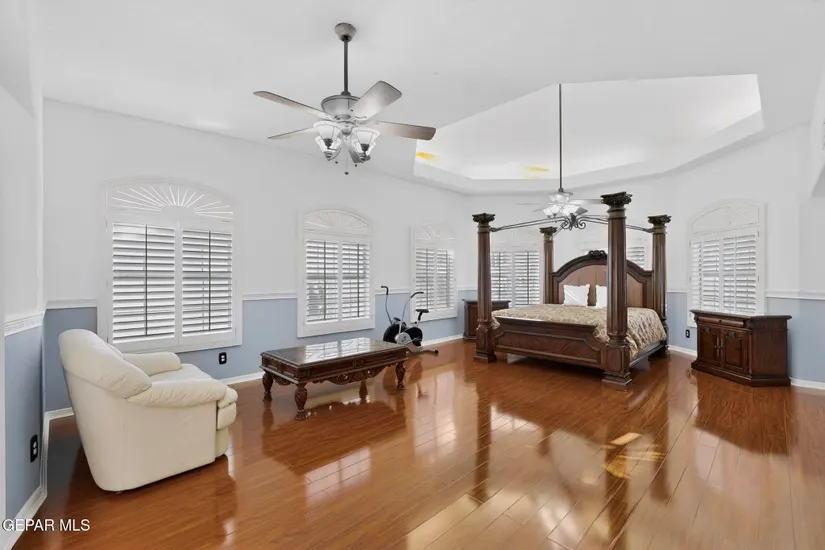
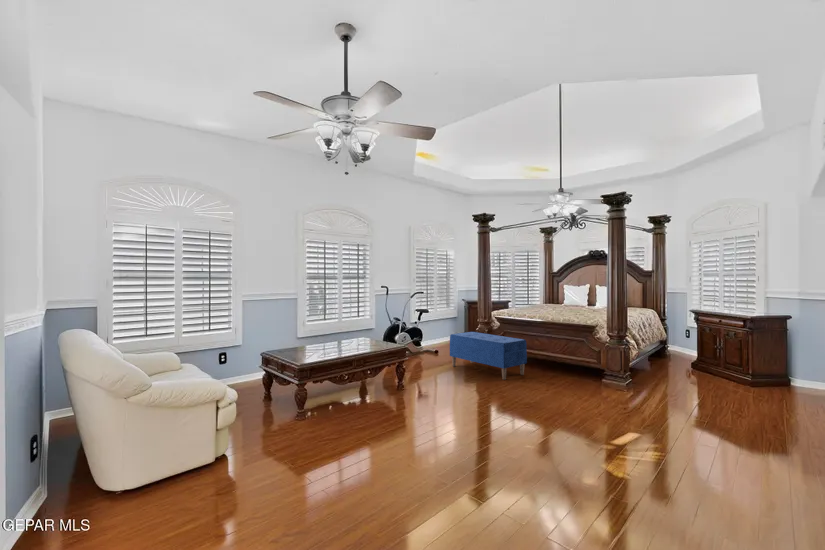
+ bench (486, 353)
